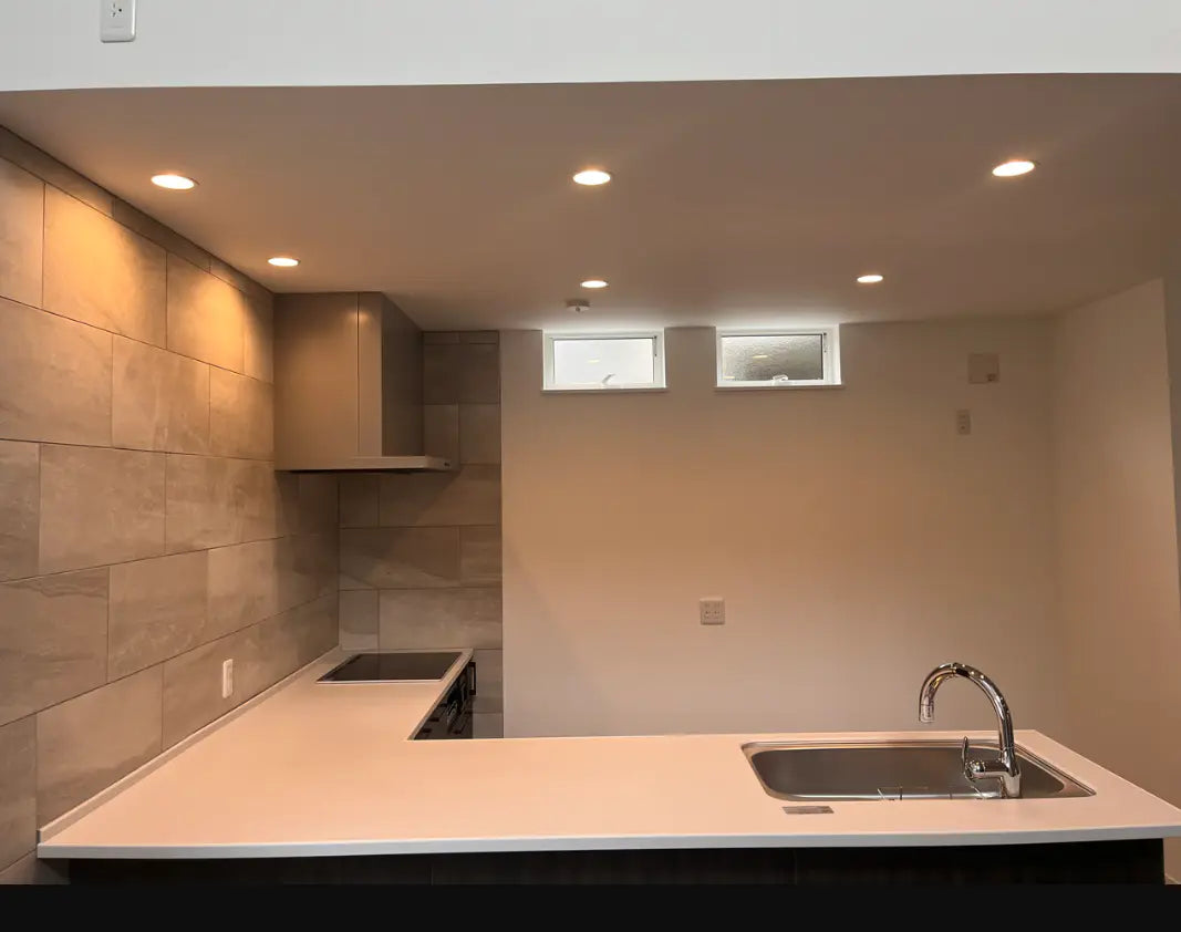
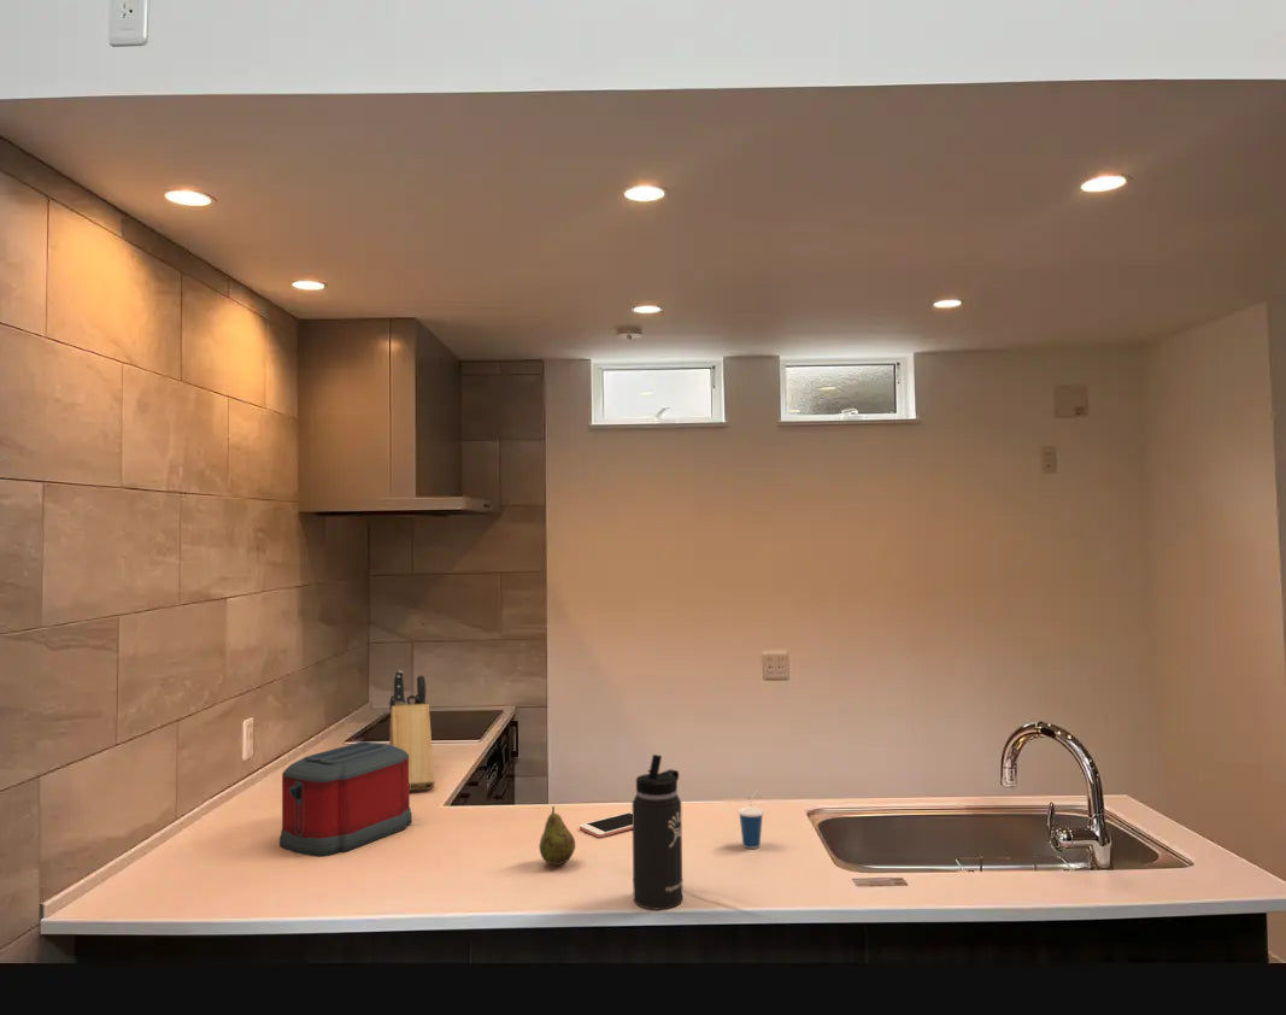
+ fruit (557, 835)
+ cup (751, 817)
+ cell phone (618, 823)
+ toaster (346, 792)
+ knife block (410, 726)
+ thermos bottle (659, 825)
